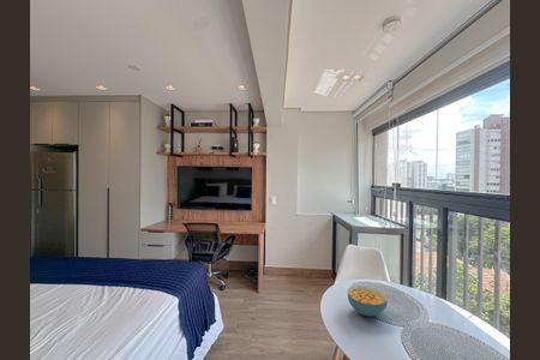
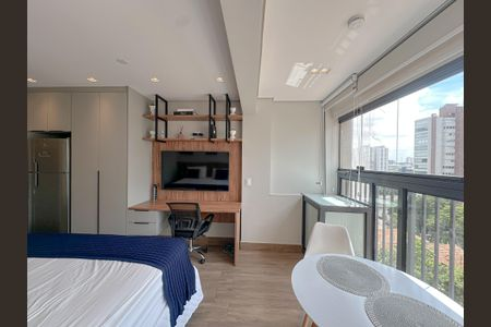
- cereal bowl (366, 304)
